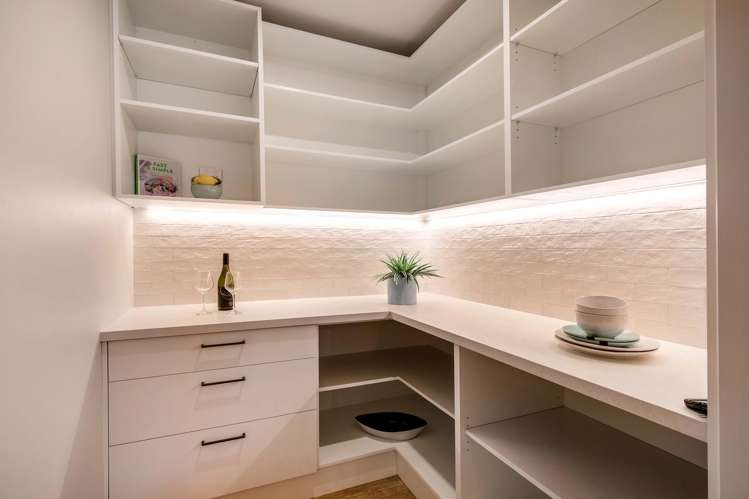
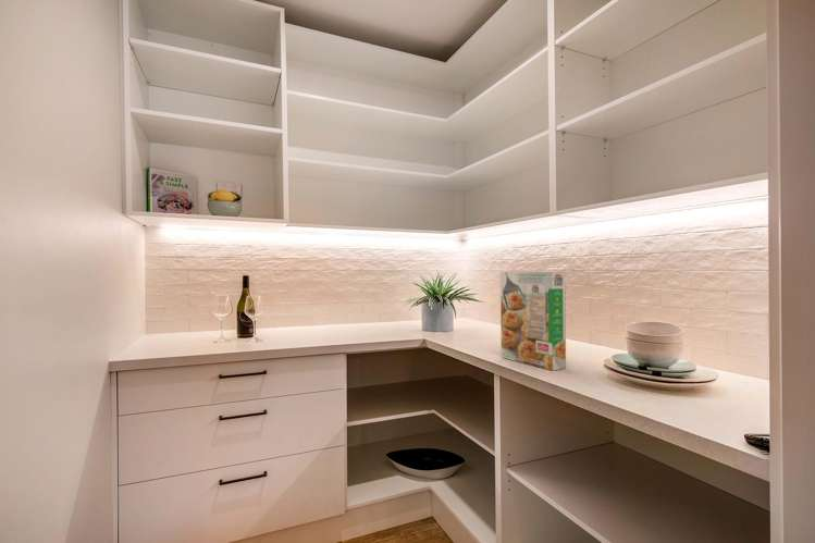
+ cereal box (531, 317)
